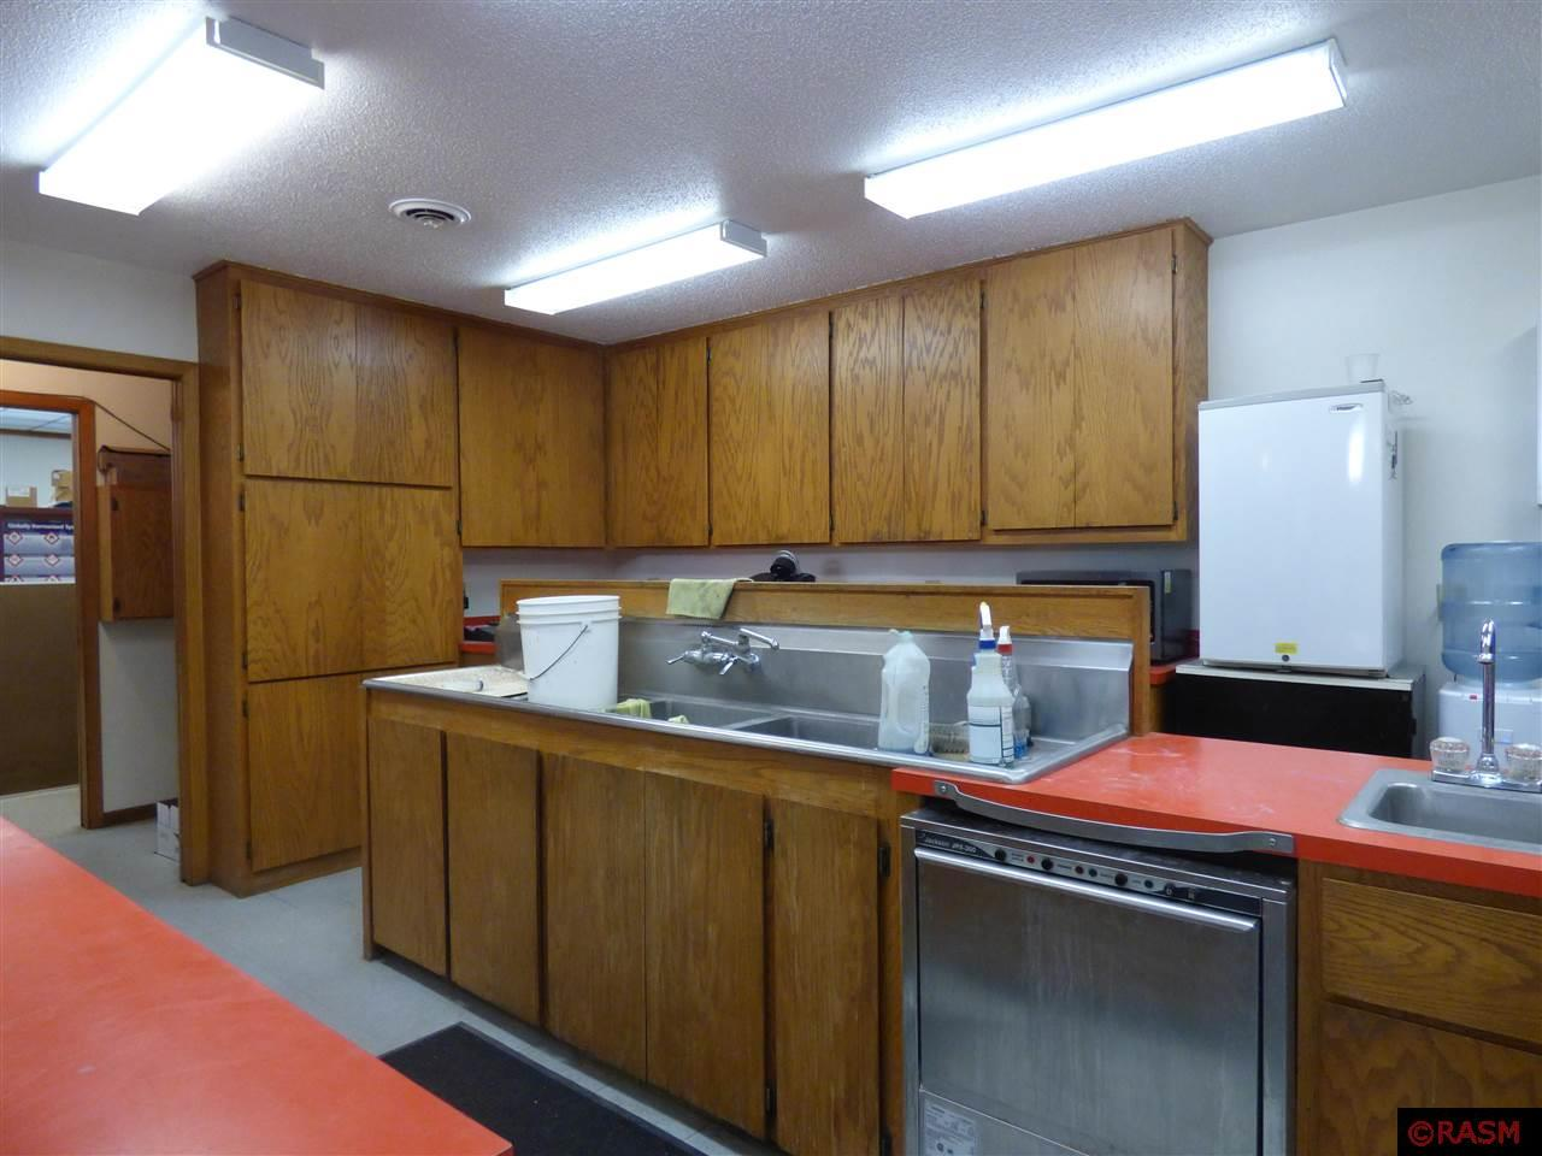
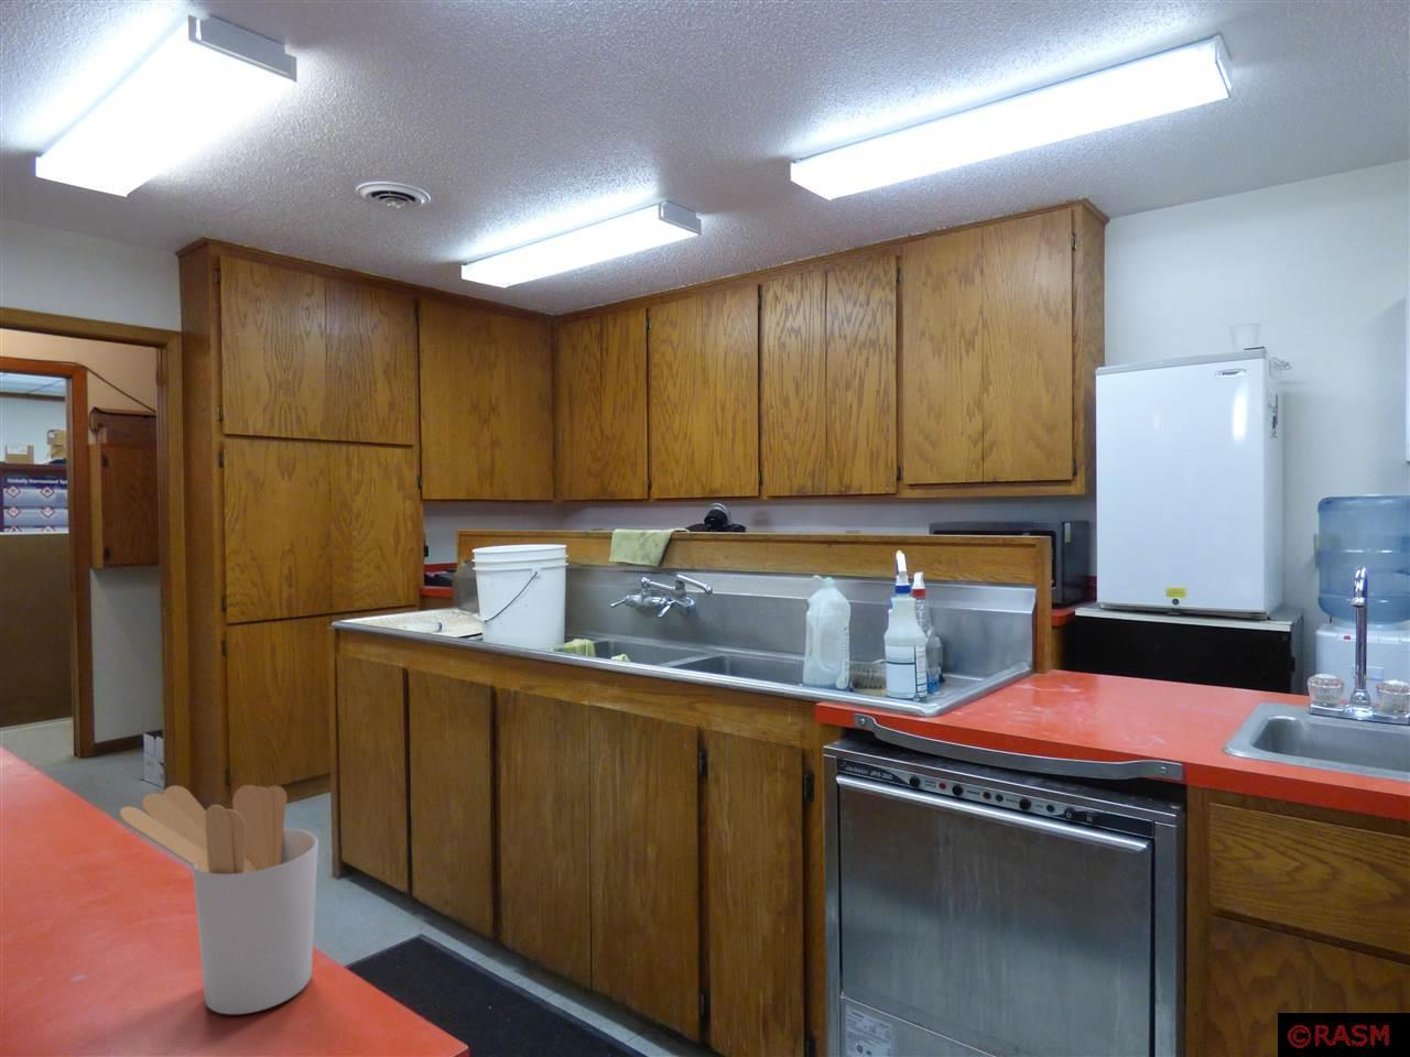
+ utensil holder (225, 886)
